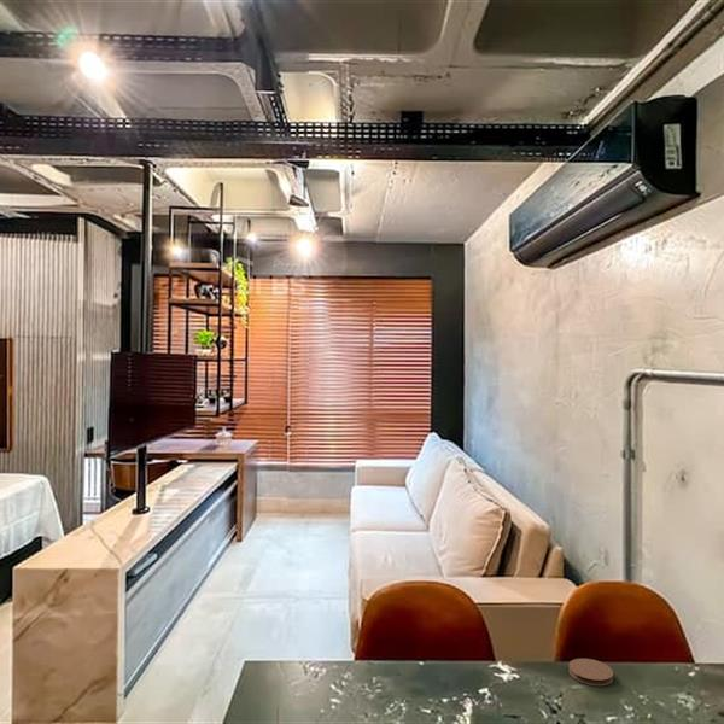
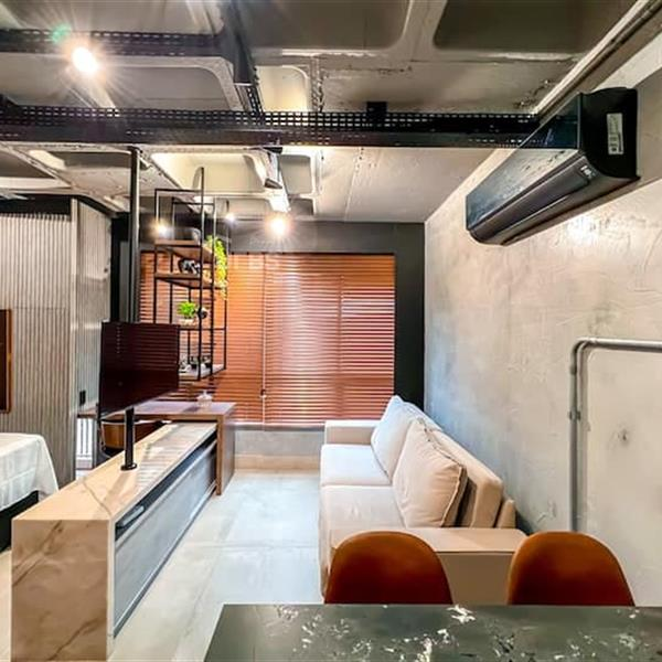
- coaster (590, 671)
